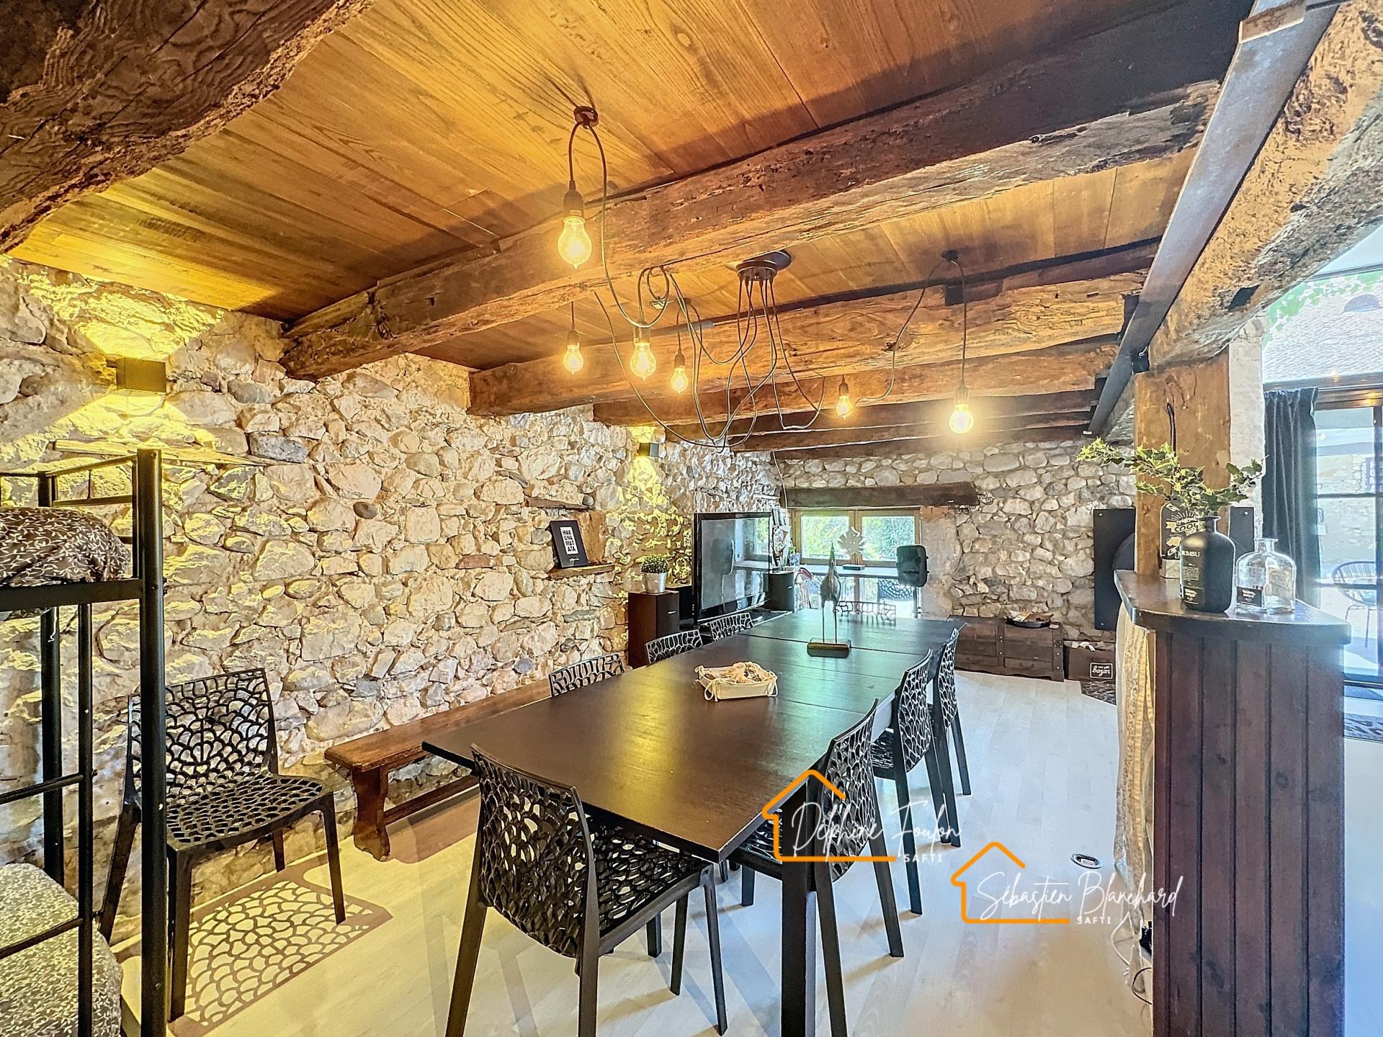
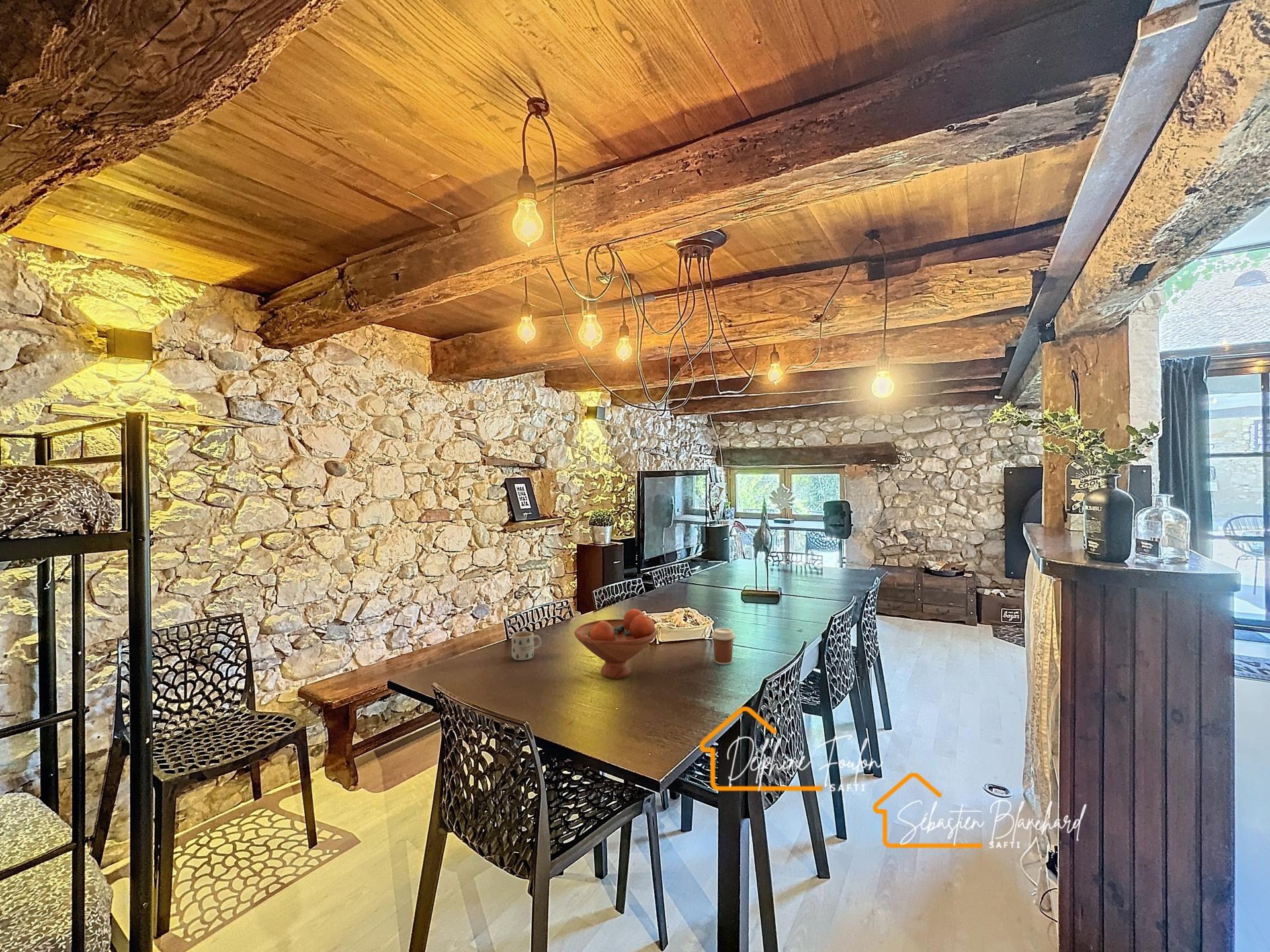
+ mug (527, 645)
+ fruit bowl (616, 643)
+ coffee cup (723, 646)
